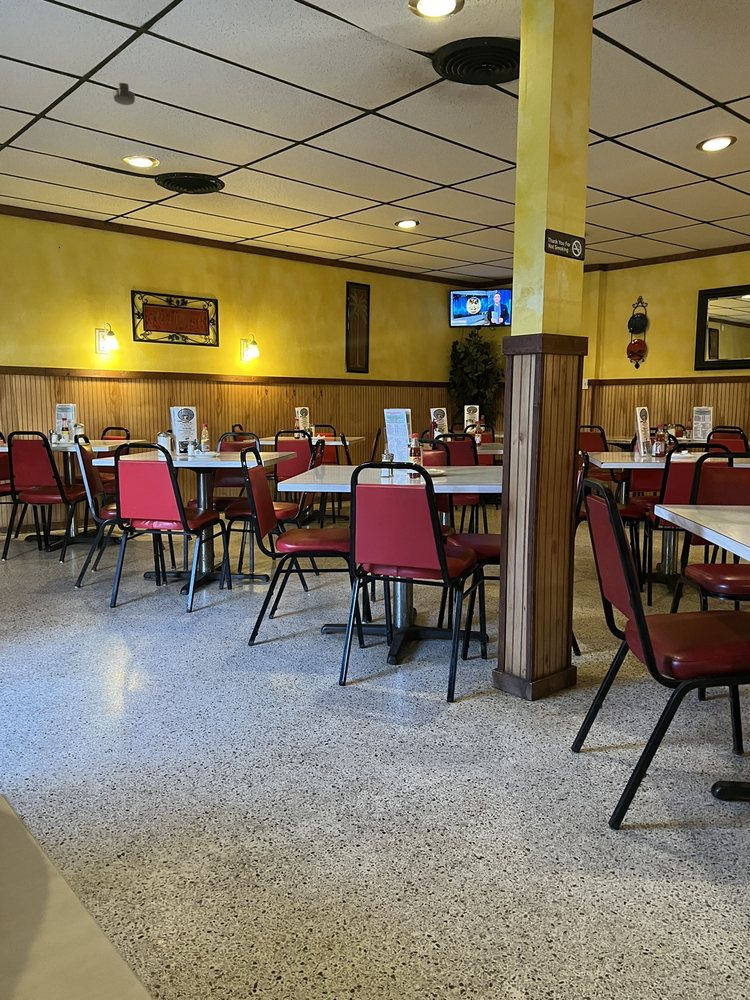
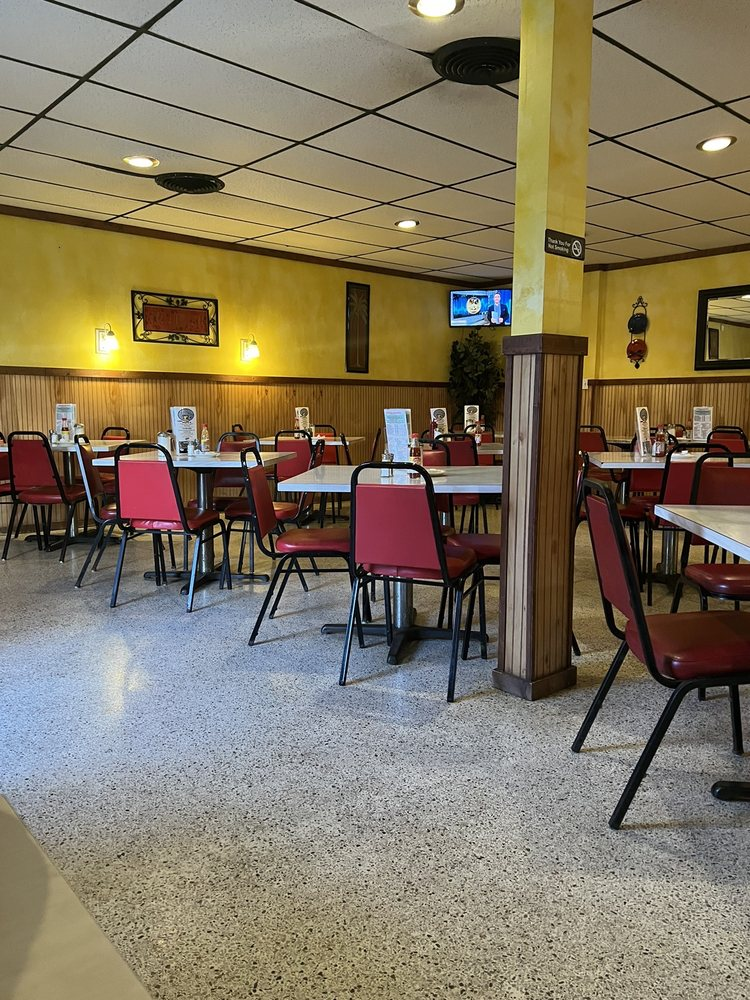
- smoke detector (124, 93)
